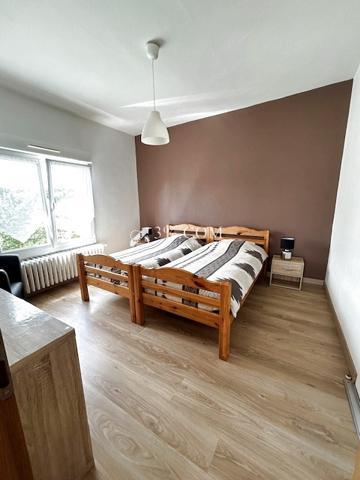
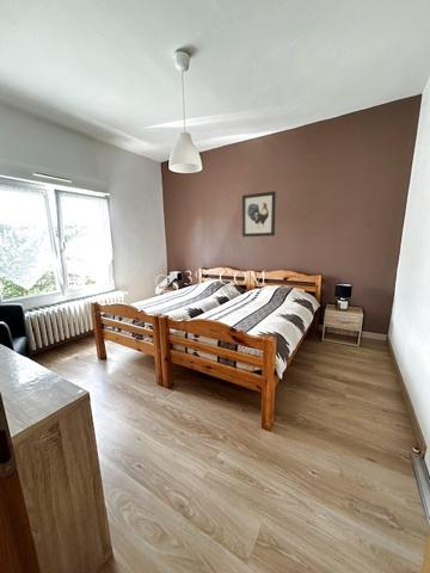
+ wall art (258, 215)
